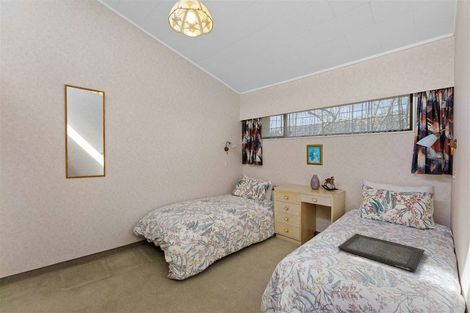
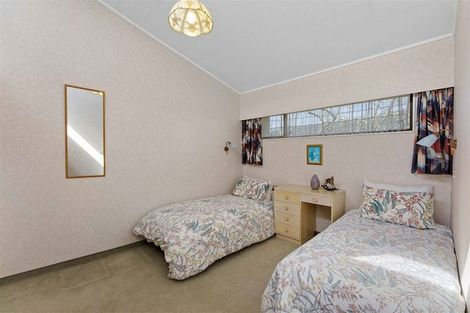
- serving tray (380, 248)
